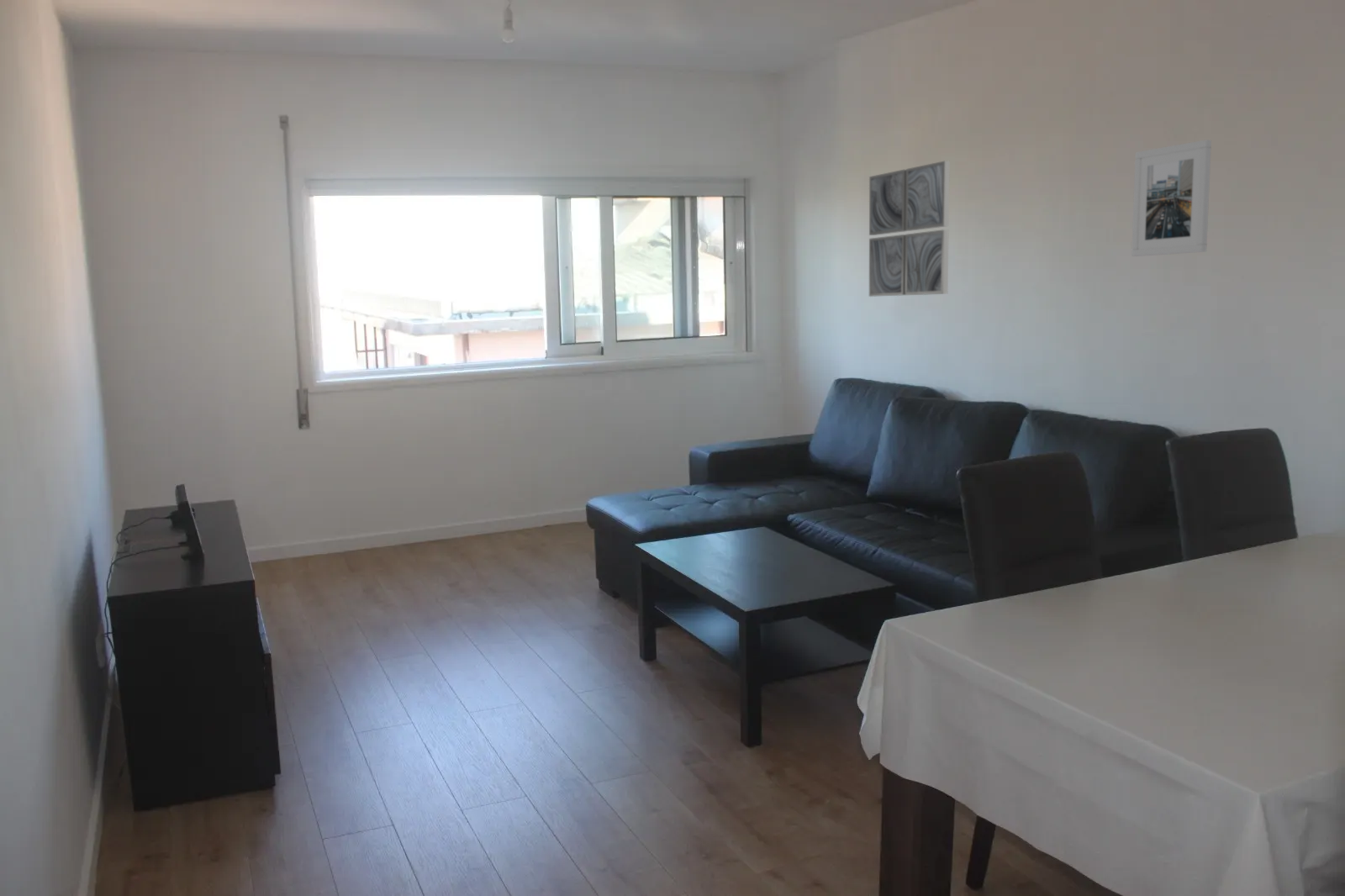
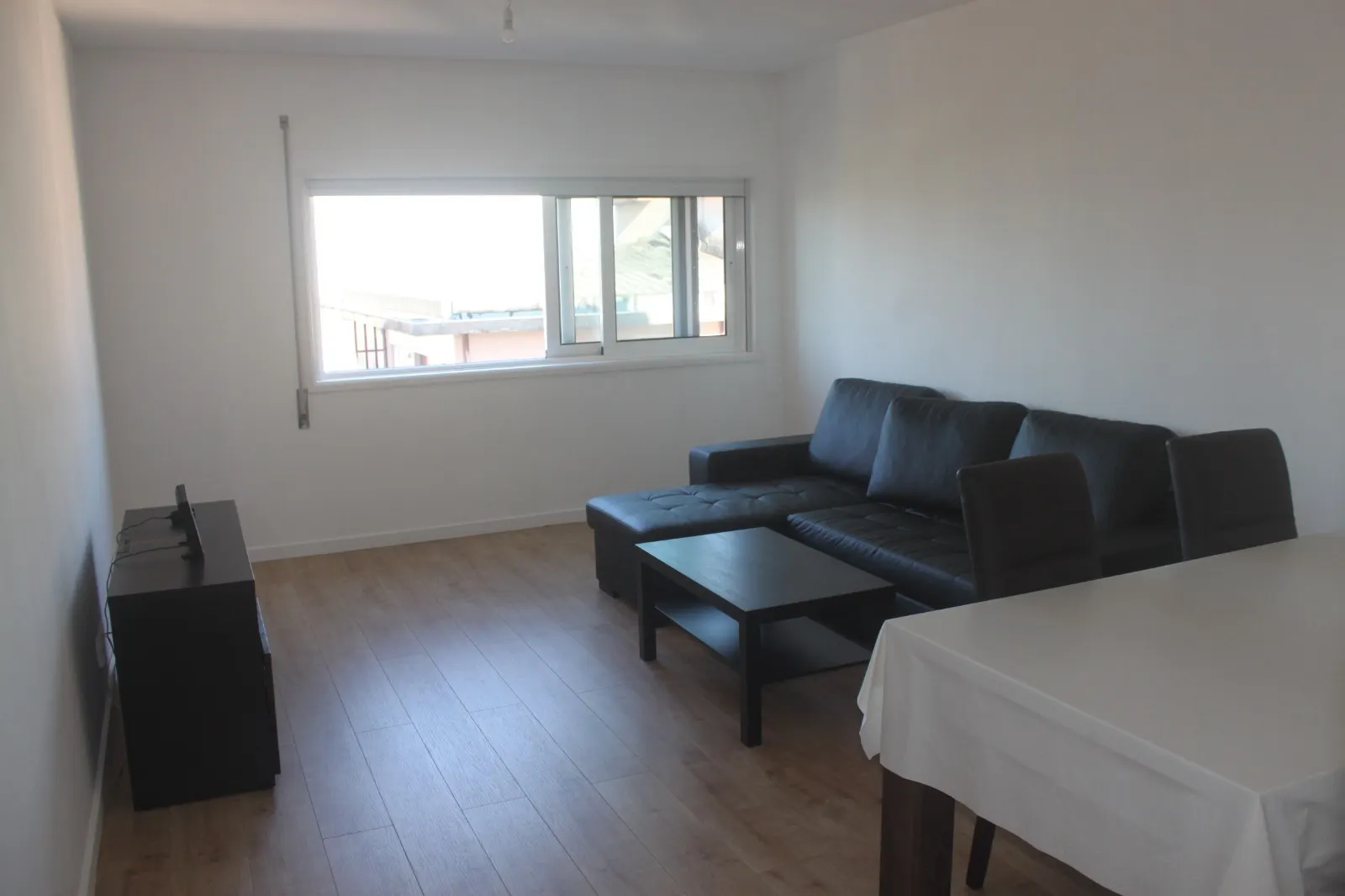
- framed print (1169, 200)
- wall art (908, 234)
